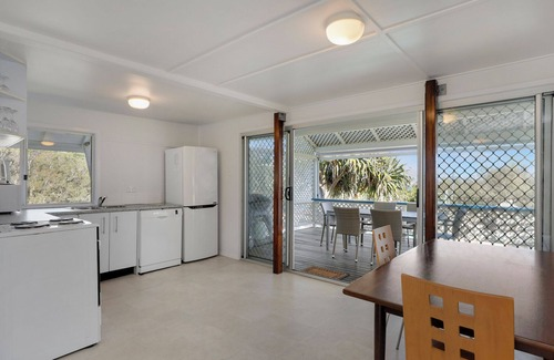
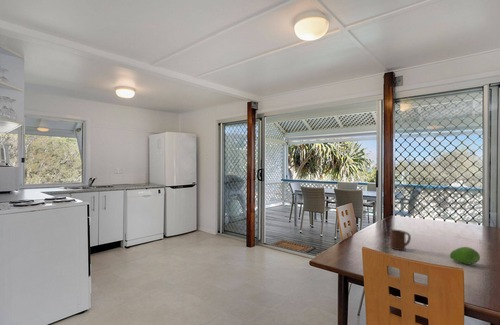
+ fruit (464, 254)
+ cup (399, 239)
